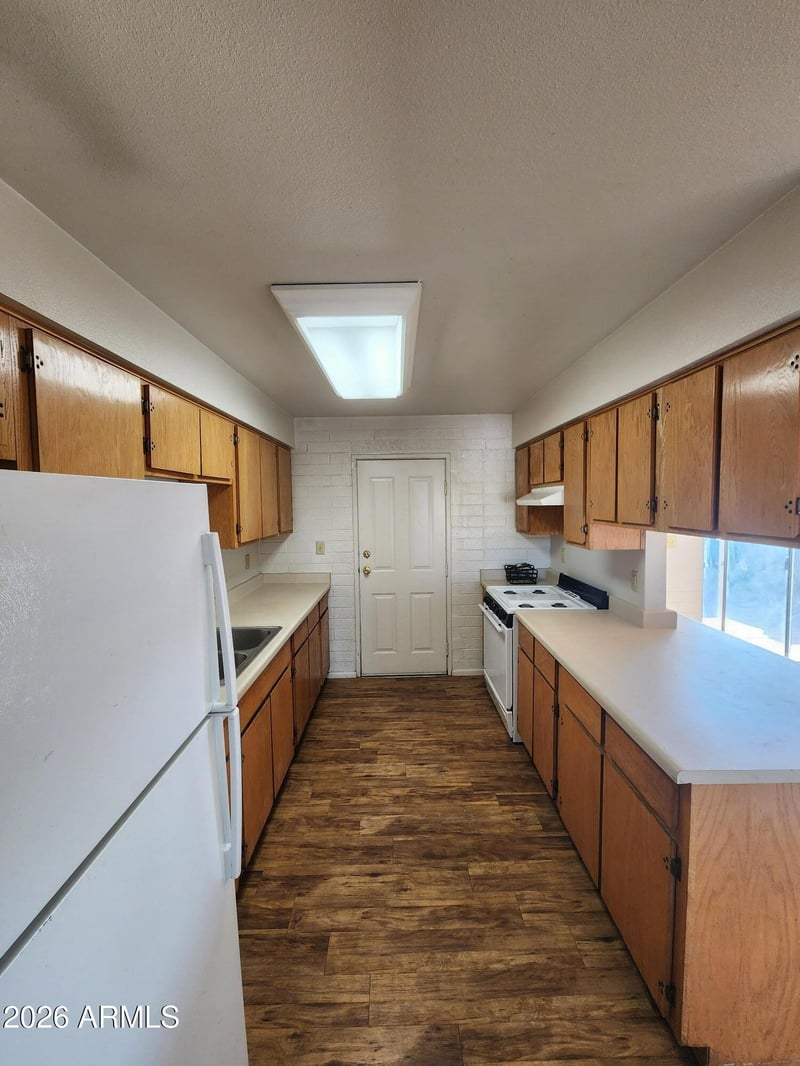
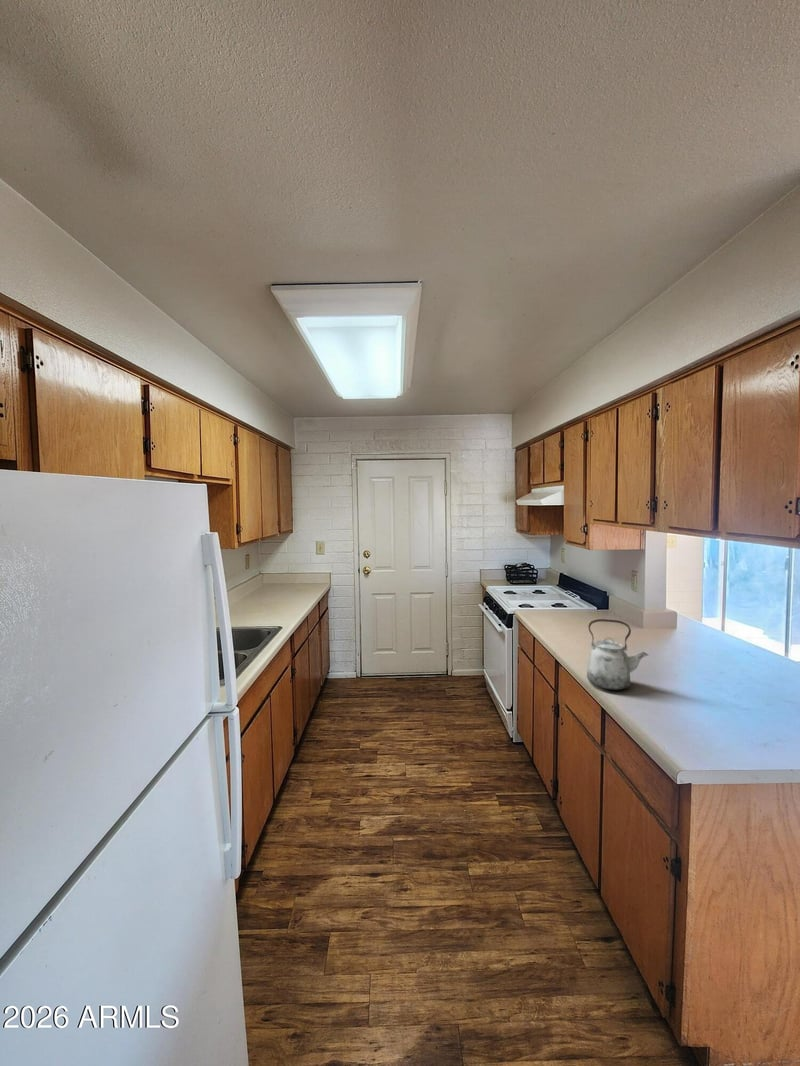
+ kettle (617, 653)
